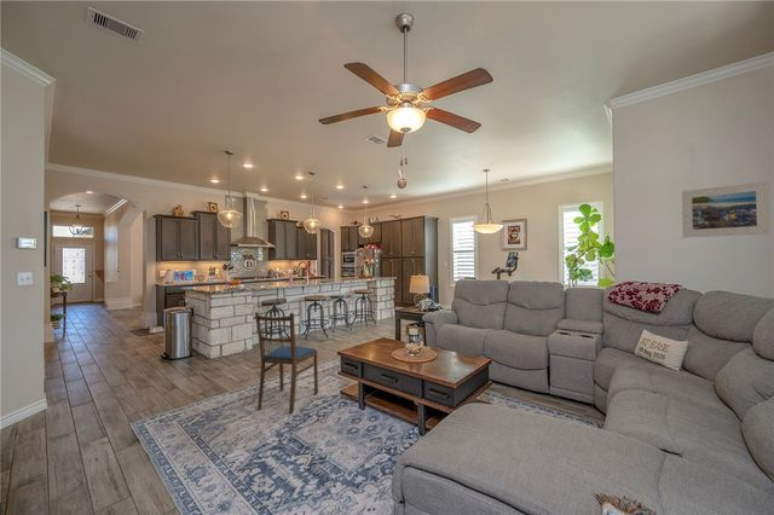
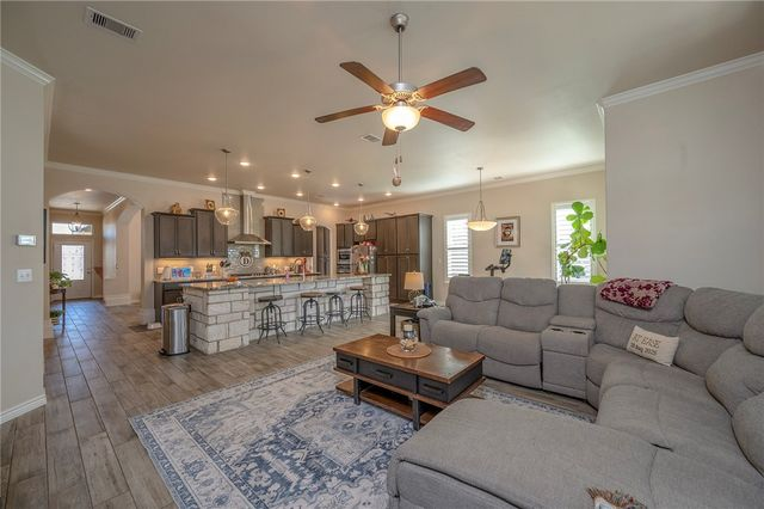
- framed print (722, 210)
- dining chair (288, 354)
